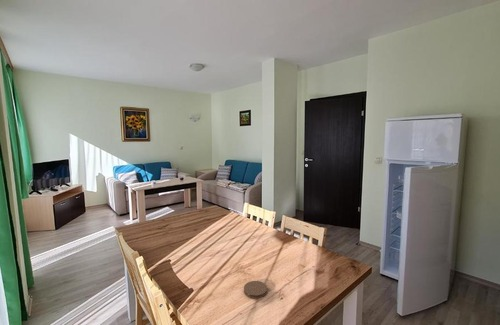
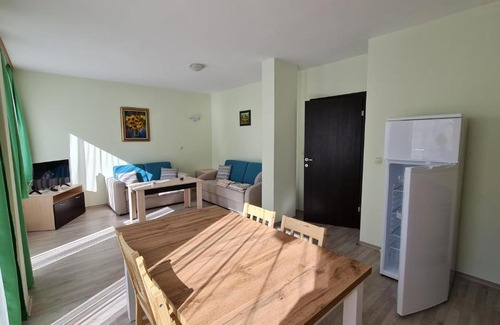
- coaster (255, 289)
